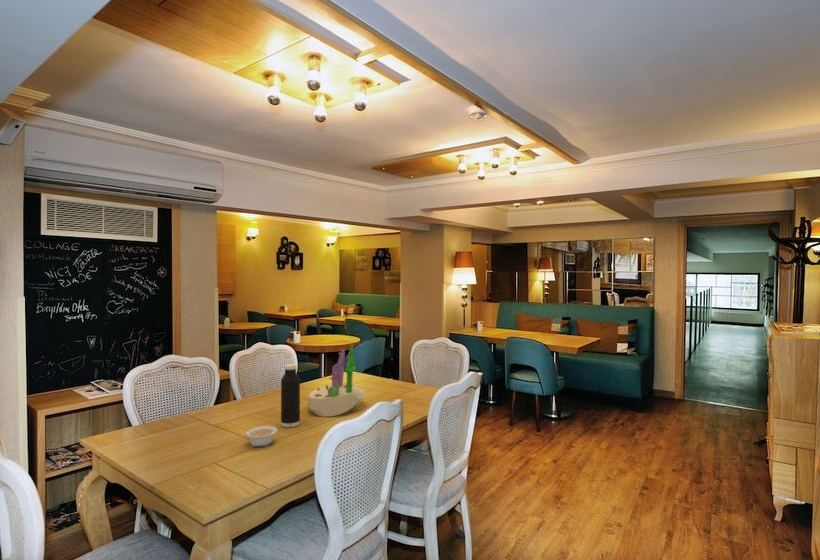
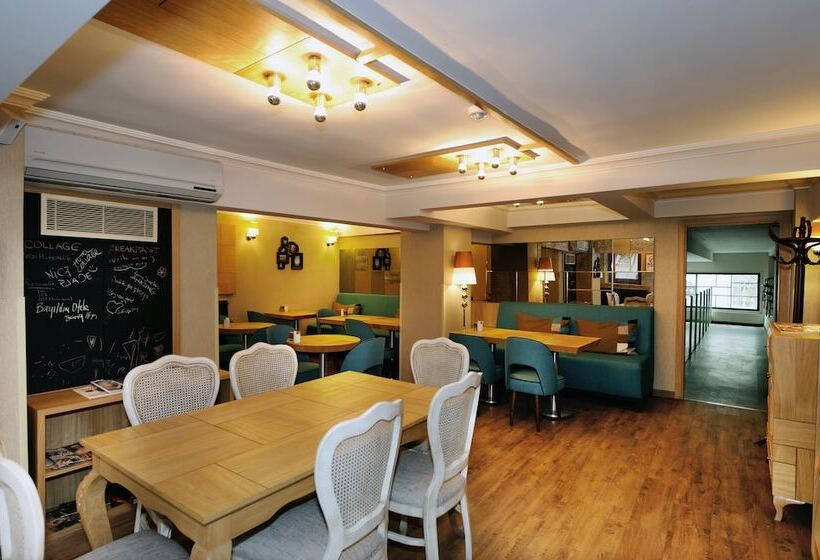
- legume (261, 436)
- water bottle (290, 394)
- succulent planter (337, 374)
